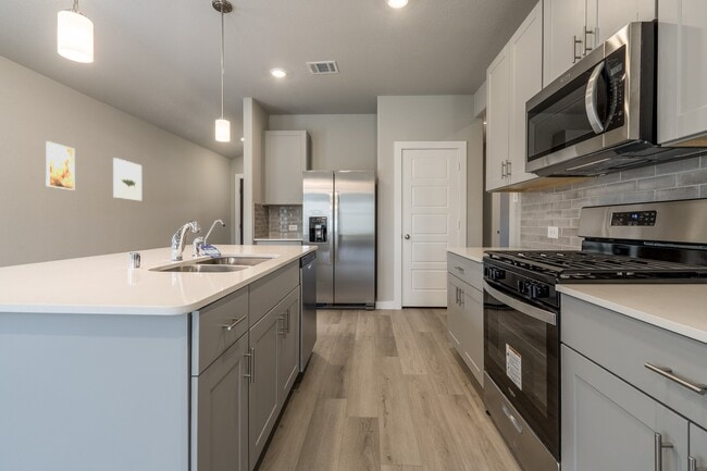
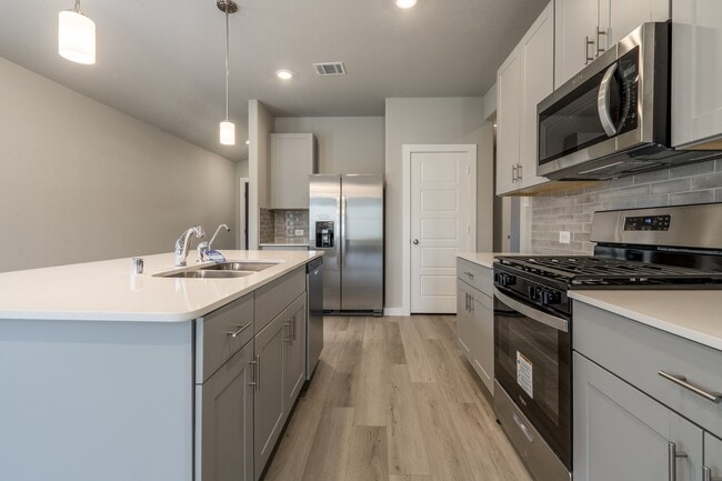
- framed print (61, 166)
- wall art (127, 179)
